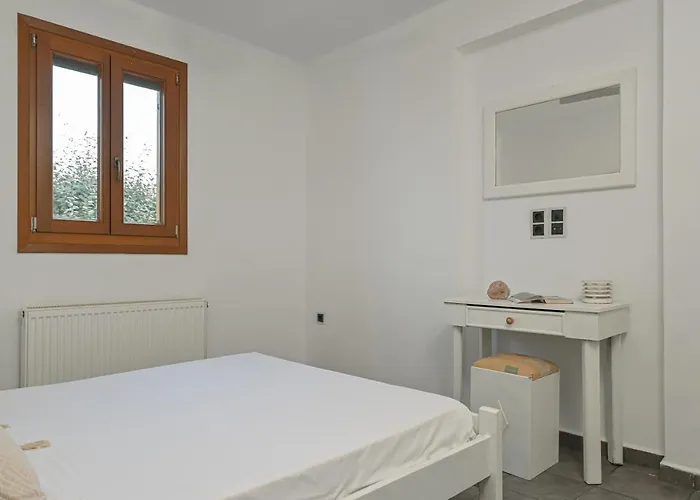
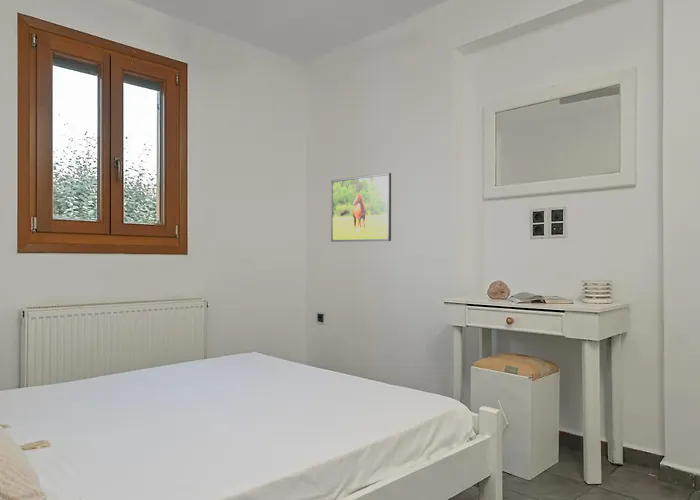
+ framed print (359, 209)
